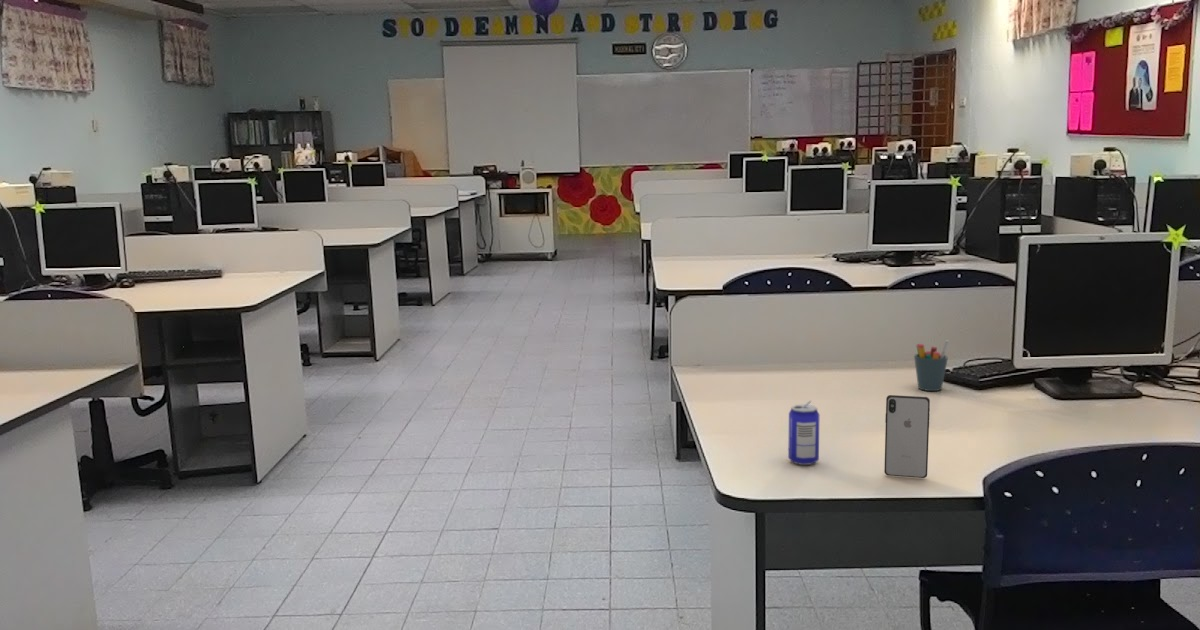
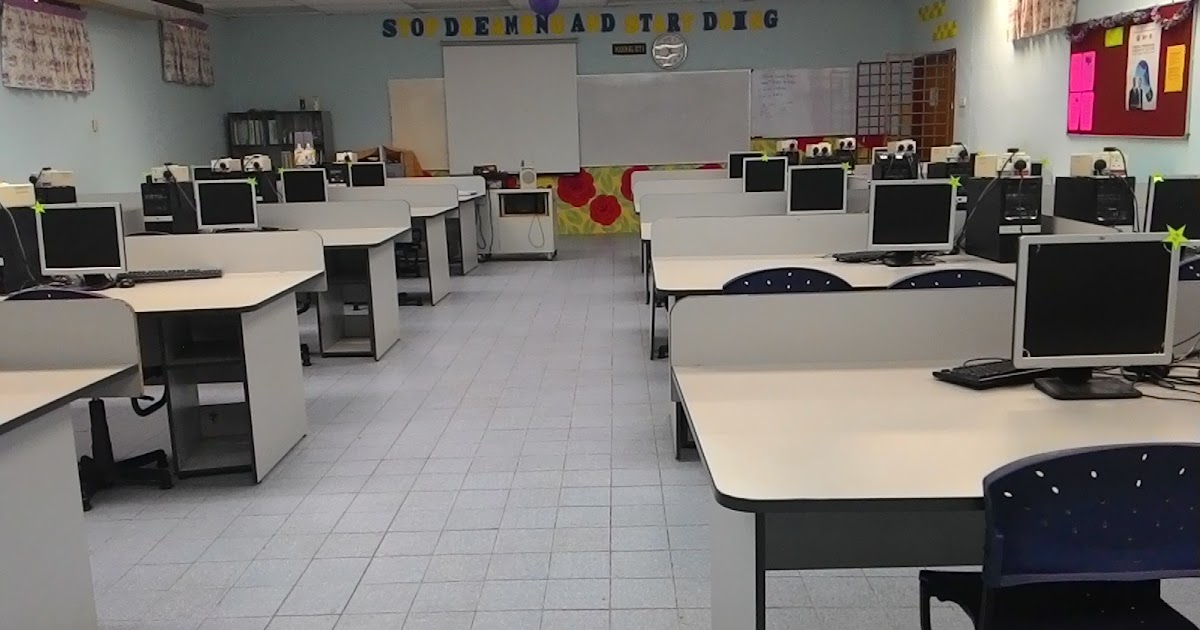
- smartphone (906, 436)
- beer can (803, 431)
- pen holder (930, 363)
